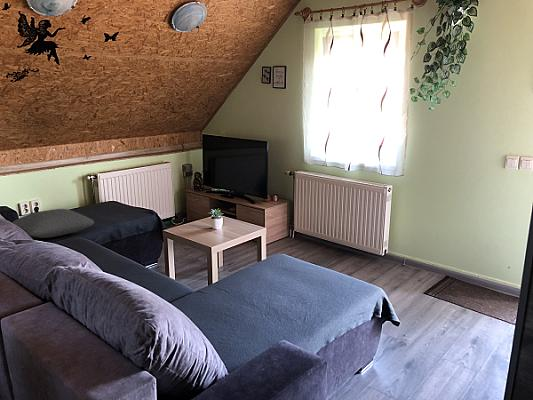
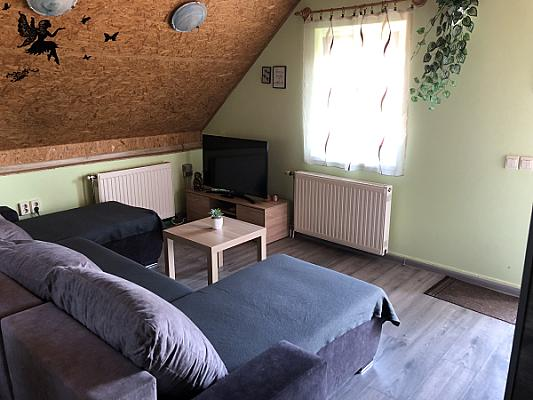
- cushion (53, 222)
